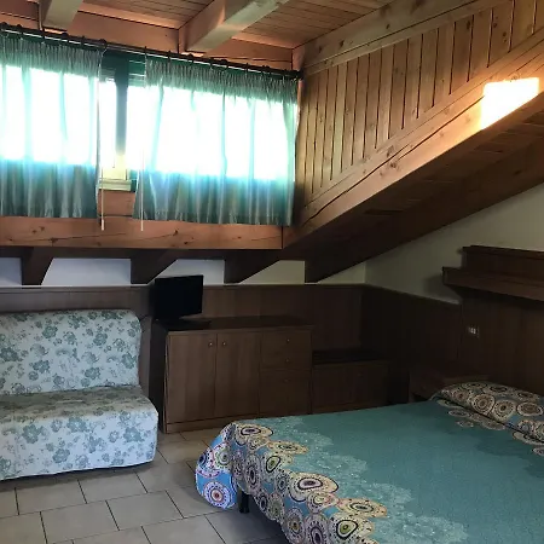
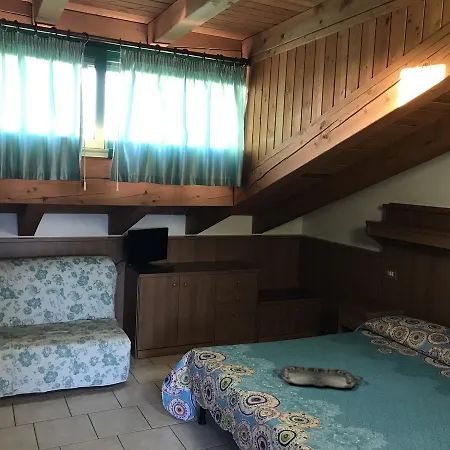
+ serving tray (317, 376)
